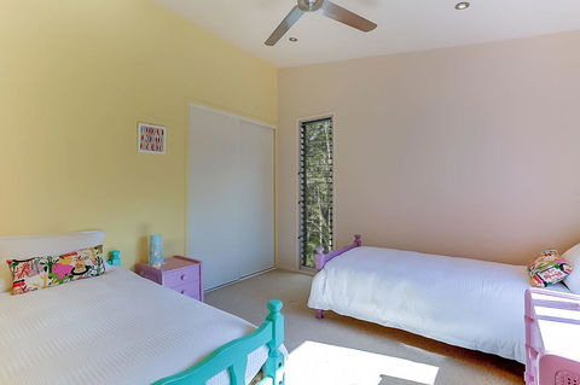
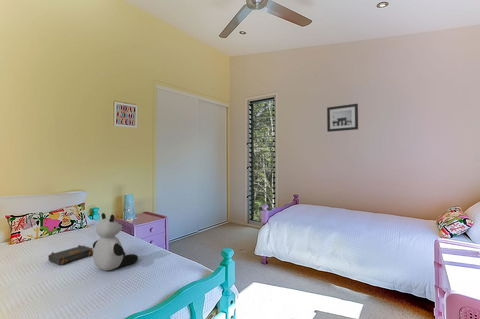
+ stuffed animal (115, 239)
+ wall art (342, 118)
+ book (71, 253)
